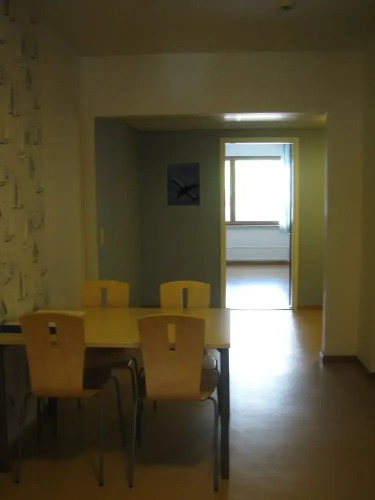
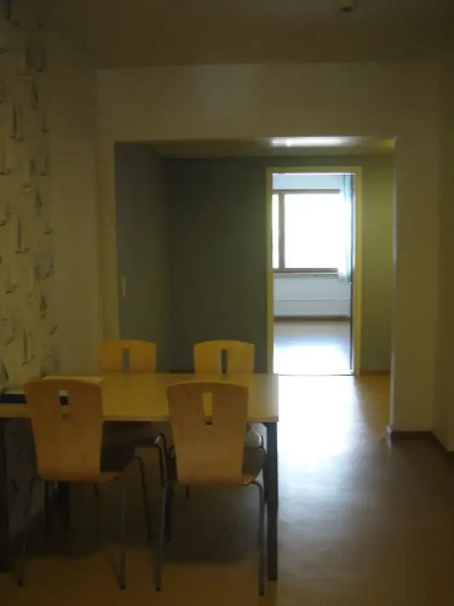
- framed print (183, 184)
